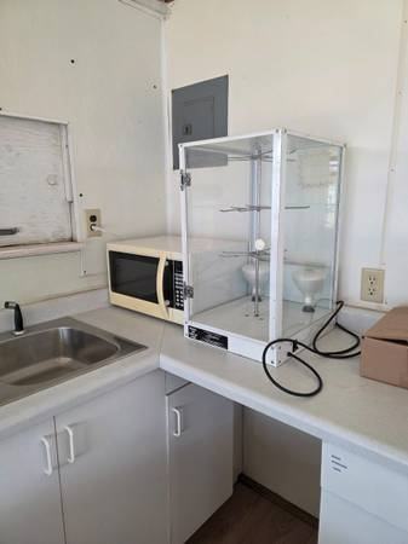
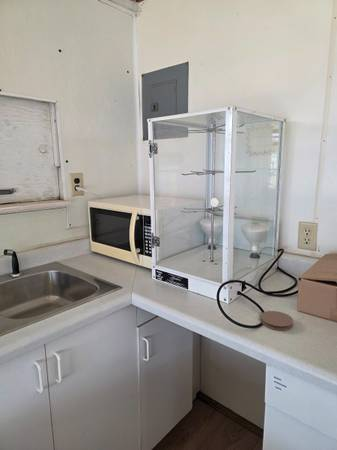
+ coaster (276, 320)
